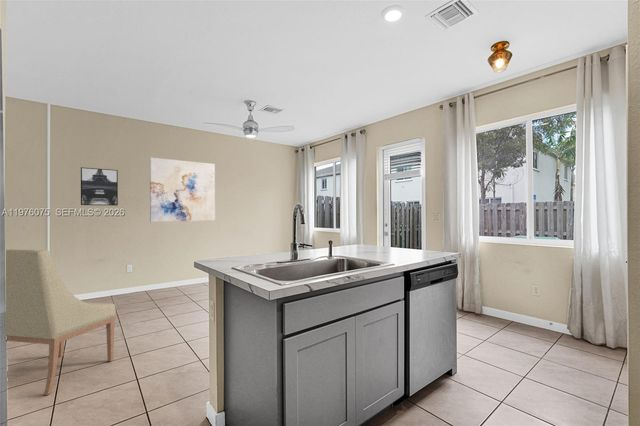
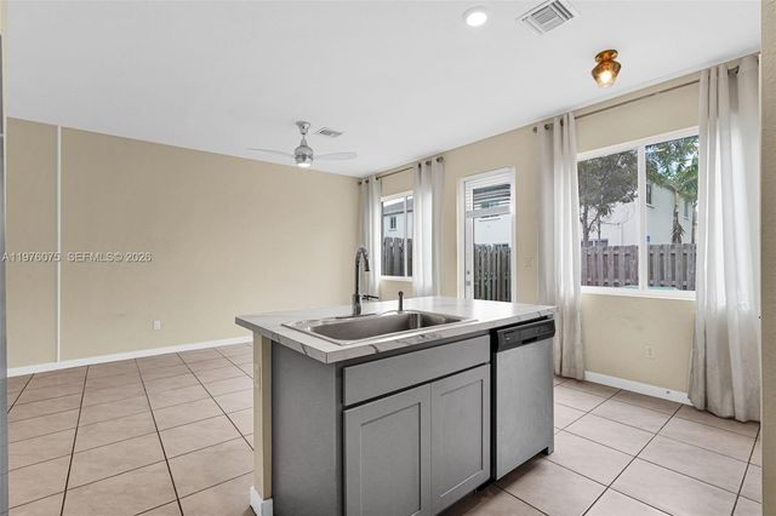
- wall art (184, 191)
- chair (52, 310)
- wall art (99, 187)
